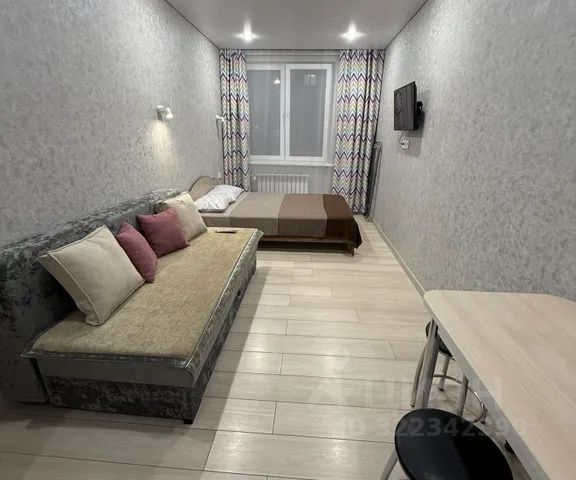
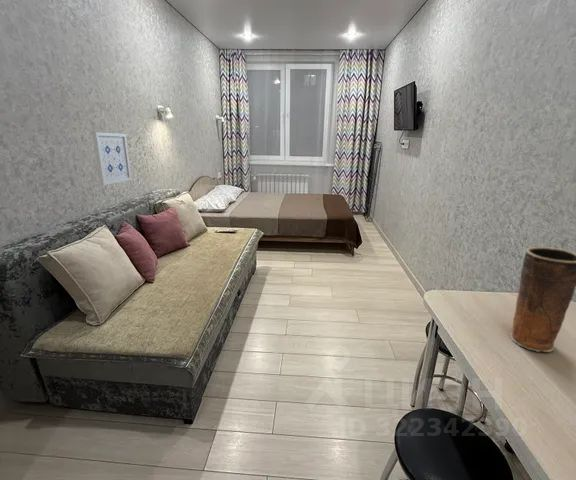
+ vase (541, 299)
+ wall art (113, 158)
